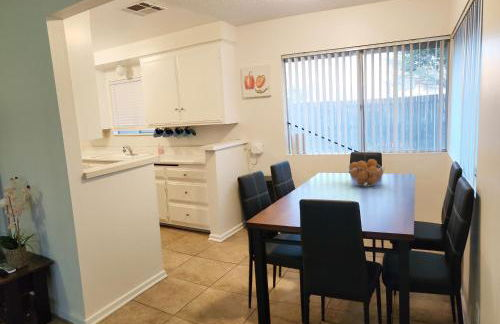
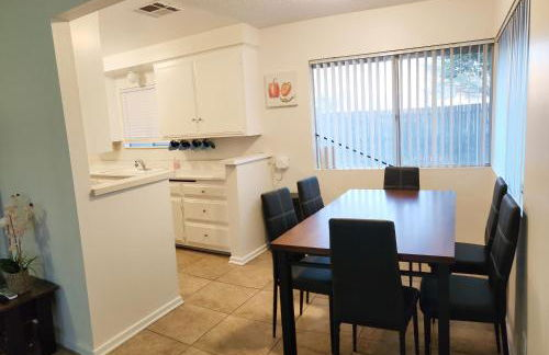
- fruit basket (366, 172)
